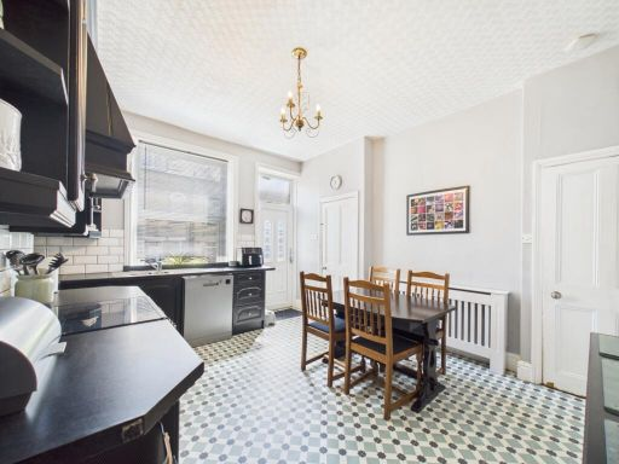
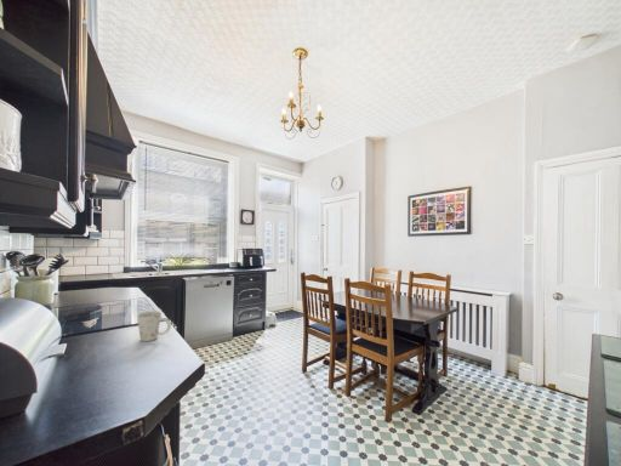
+ mug (154, 325)
